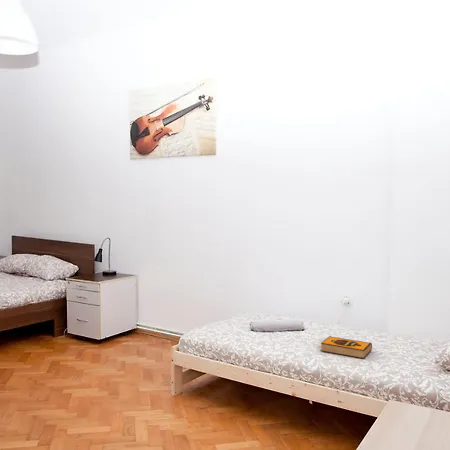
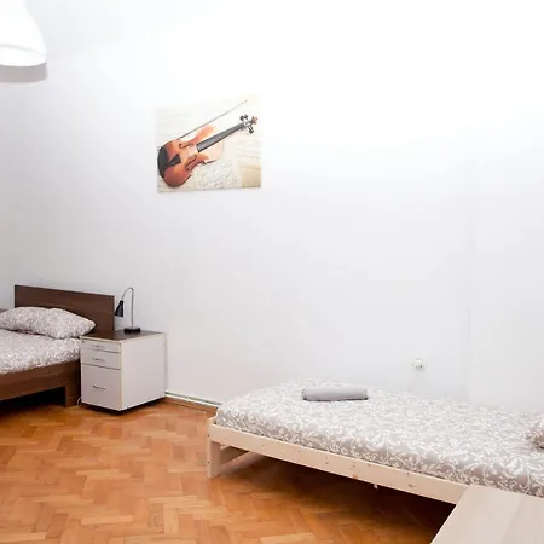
- hardback book (346, 346)
